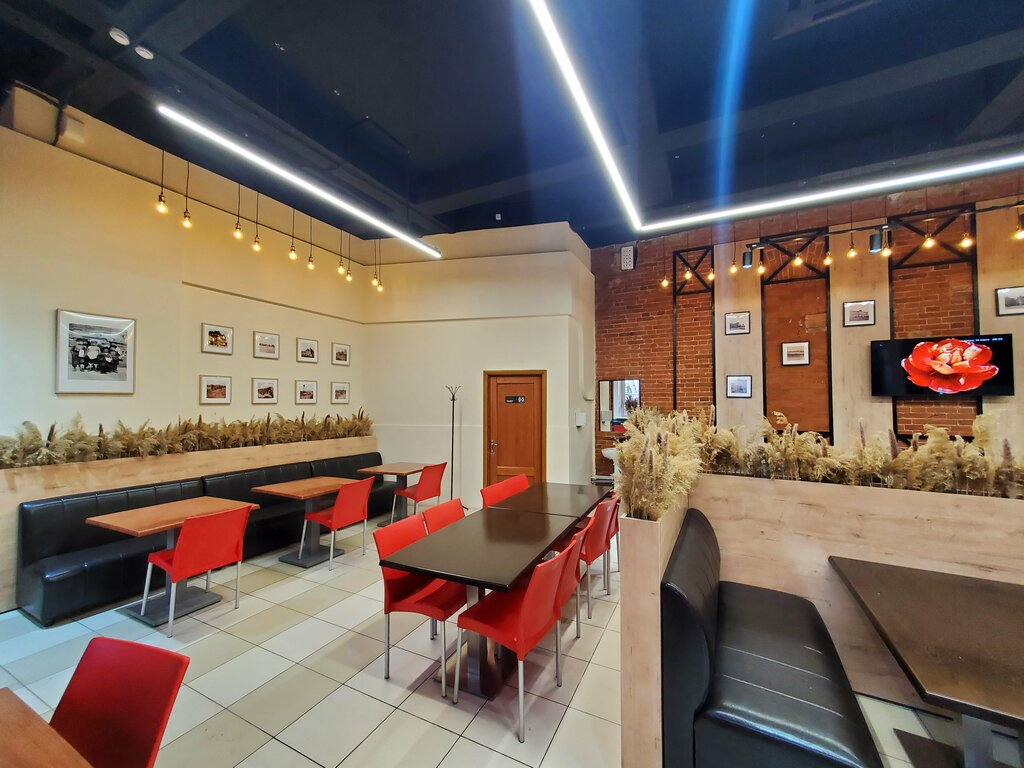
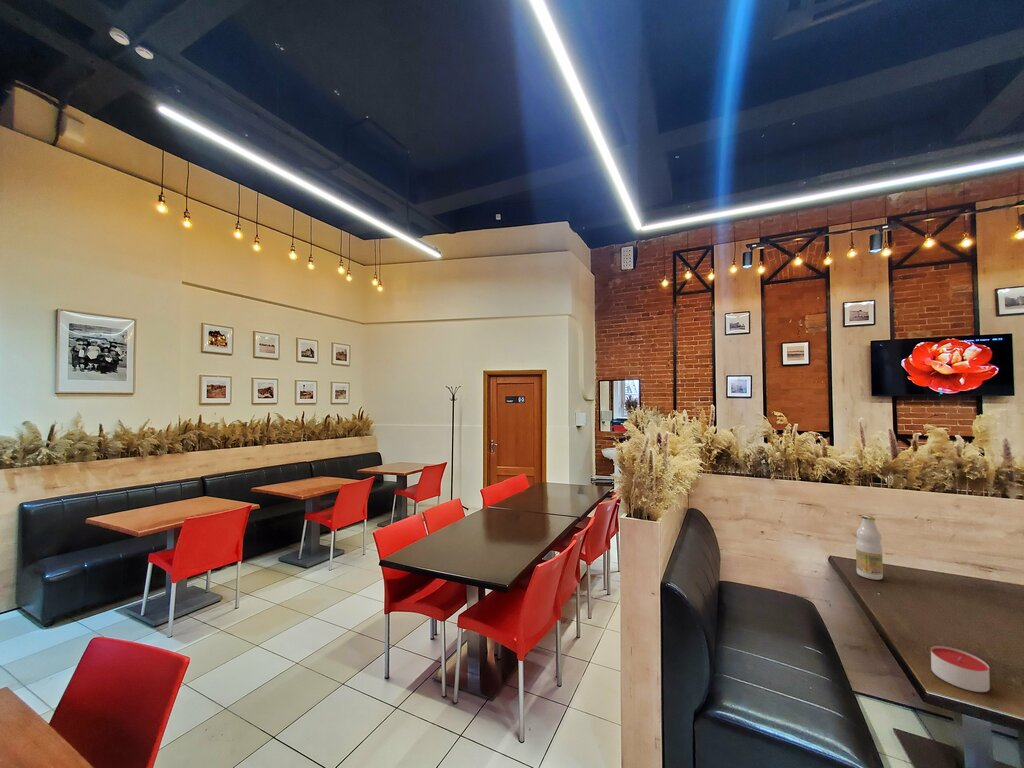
+ bottle (868, 546)
+ candle (959, 667)
